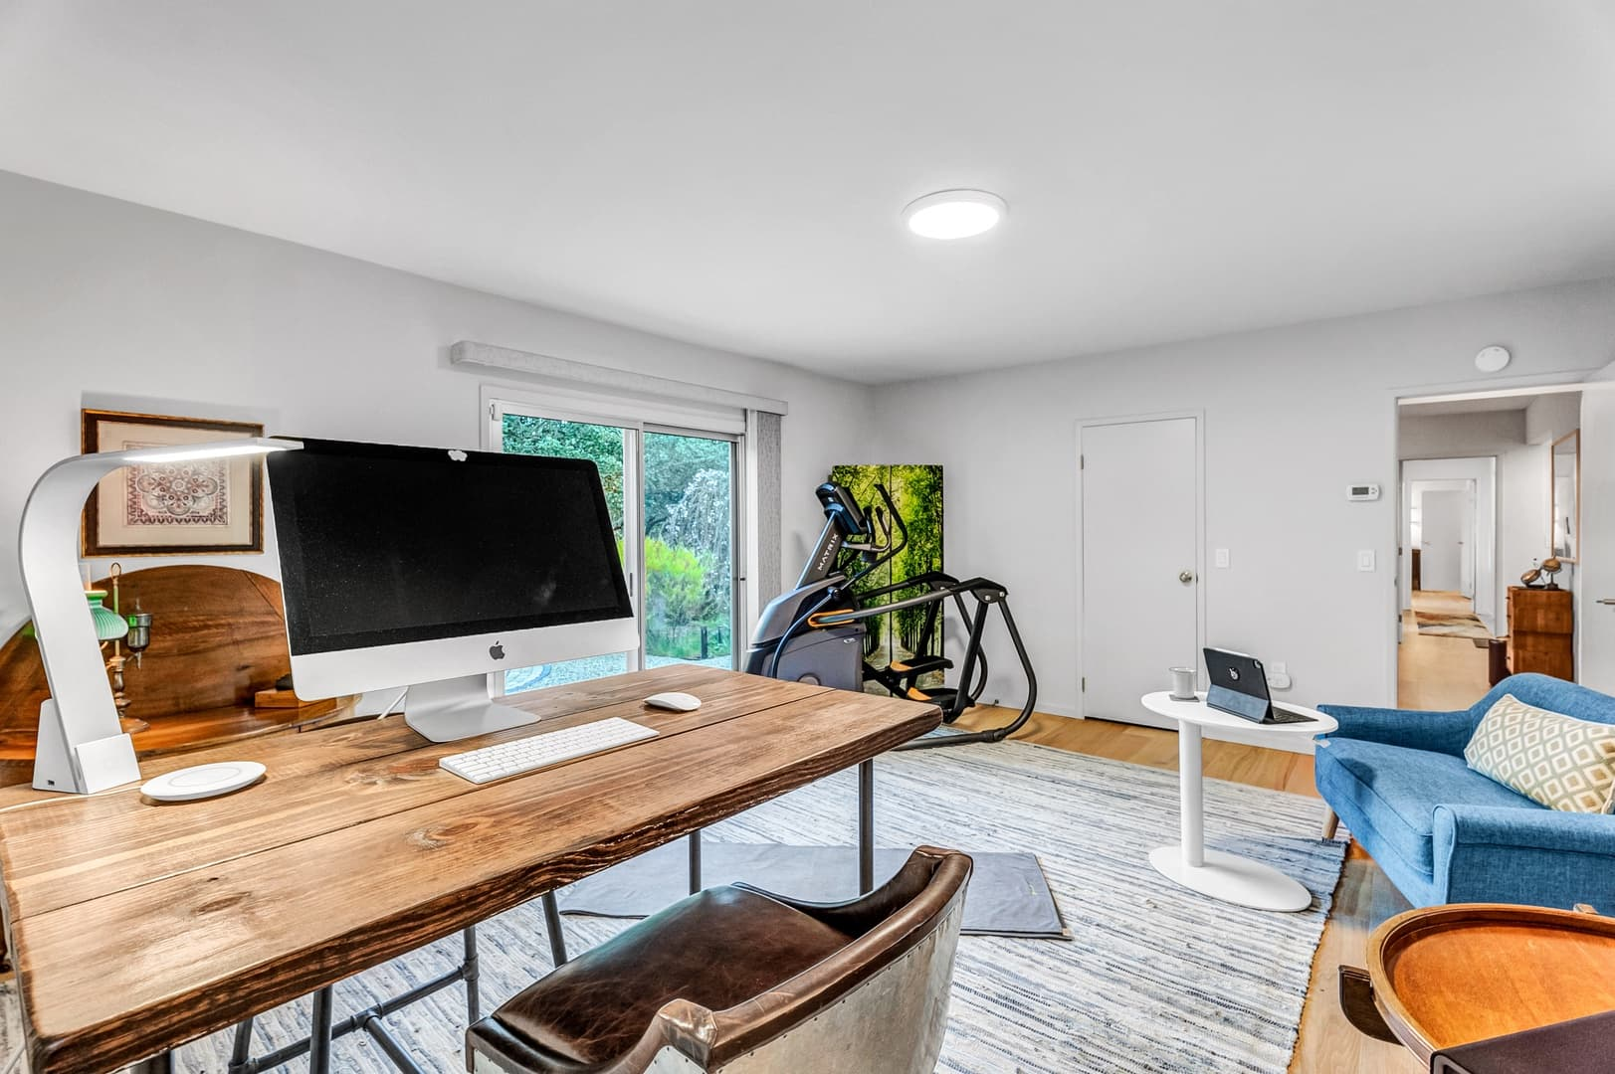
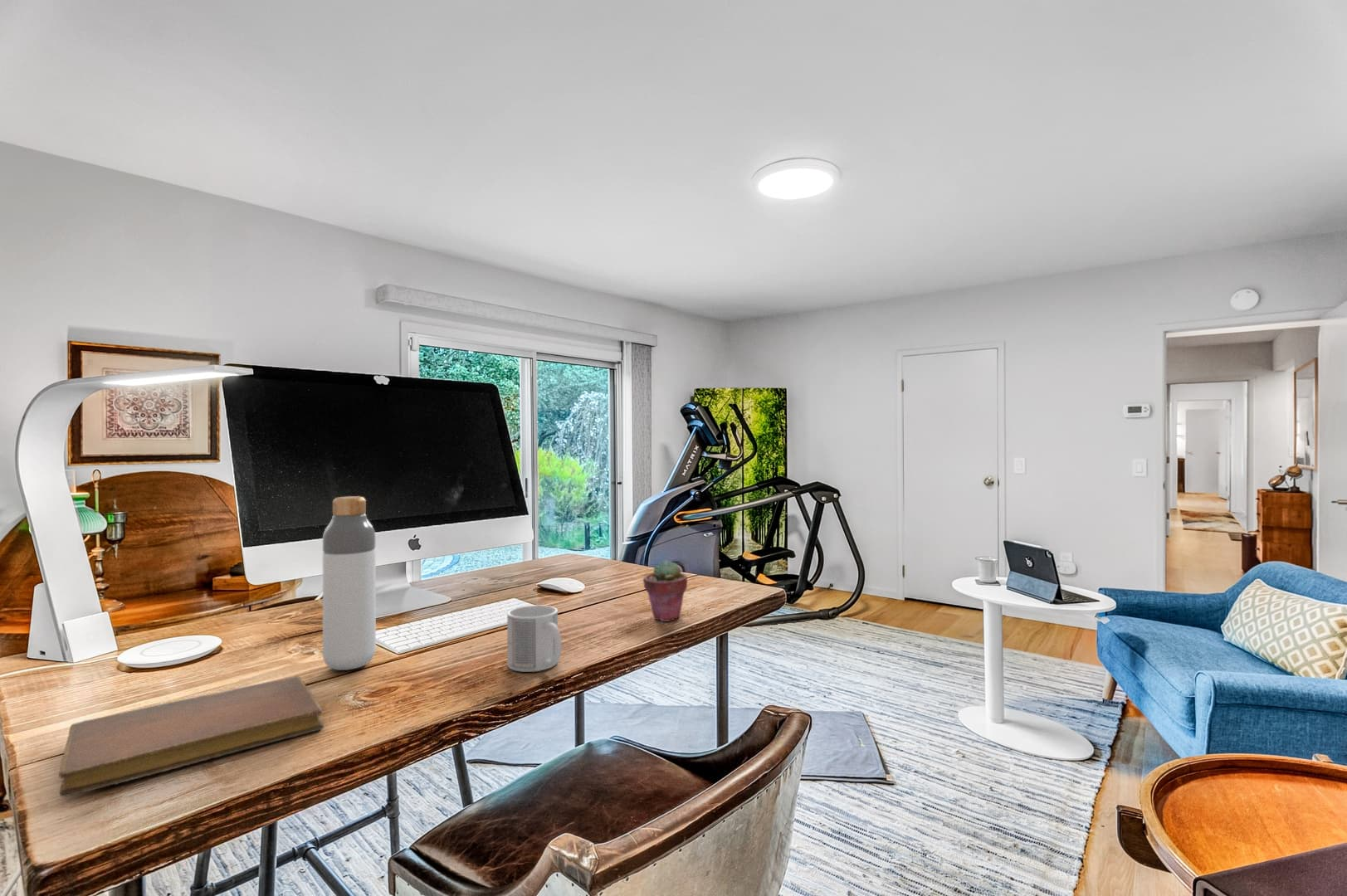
+ mug (539, 639)
+ notebook (200, 725)
+ bottle (349, 581)
+ potted succulent (666, 588)
